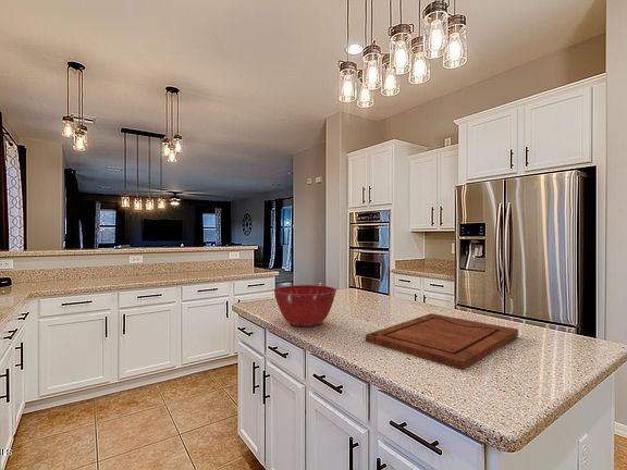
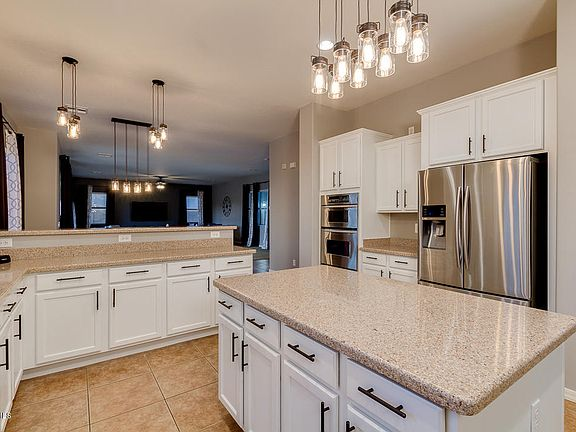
- mixing bowl (305, 306)
- cutting board (443, 335)
